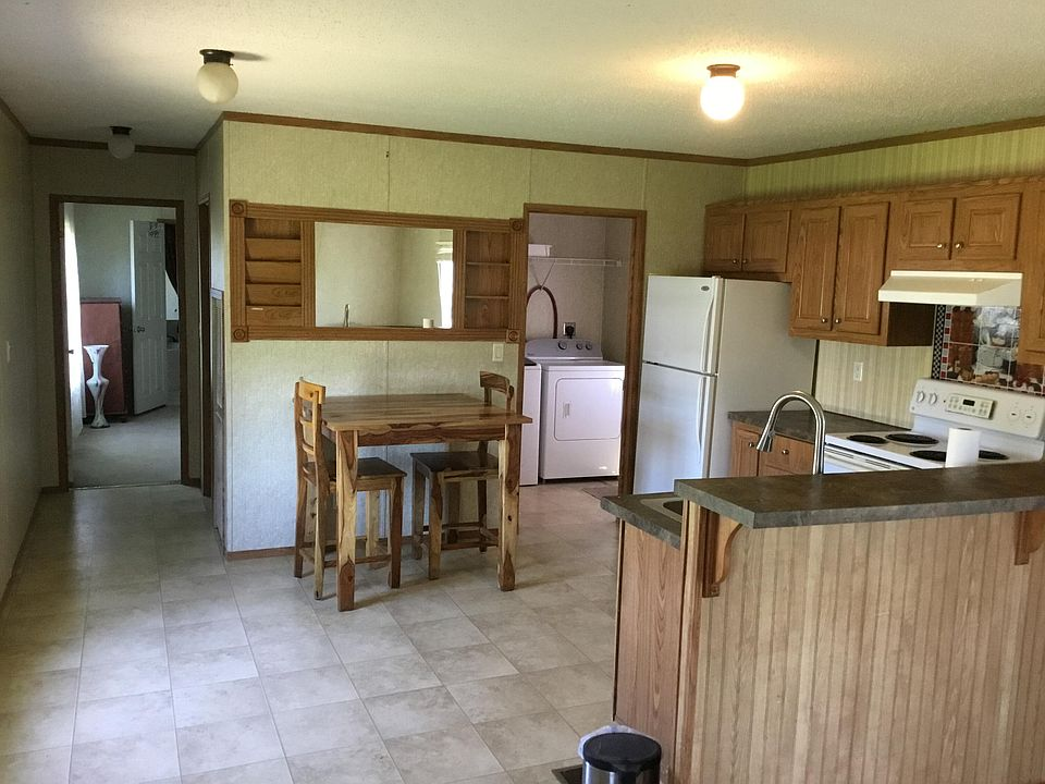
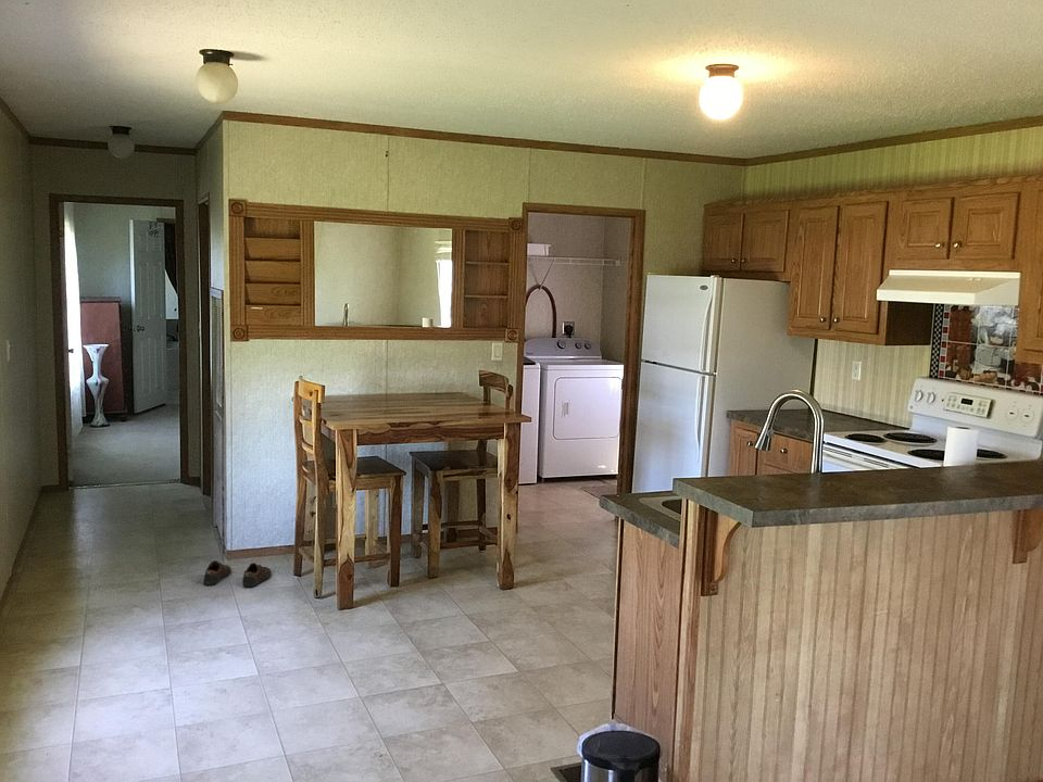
+ shoe (230, 569)
